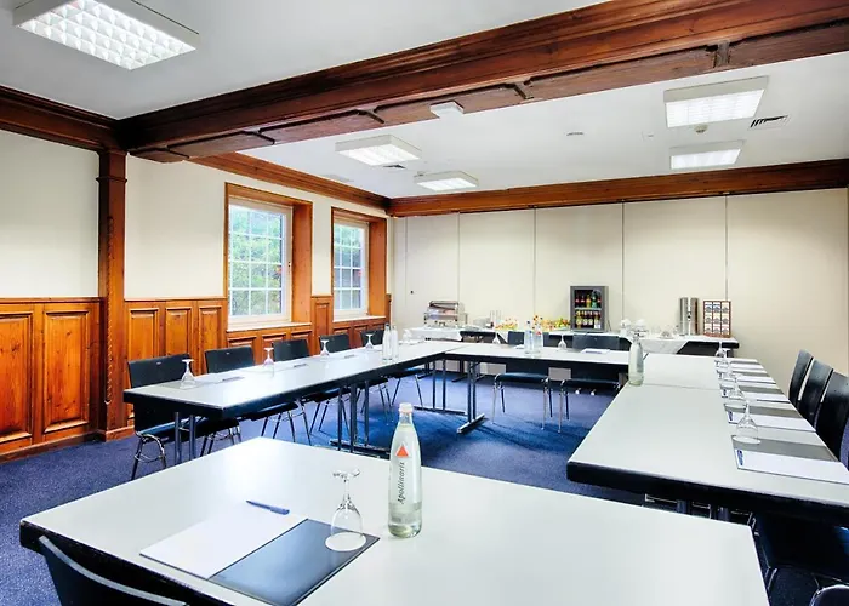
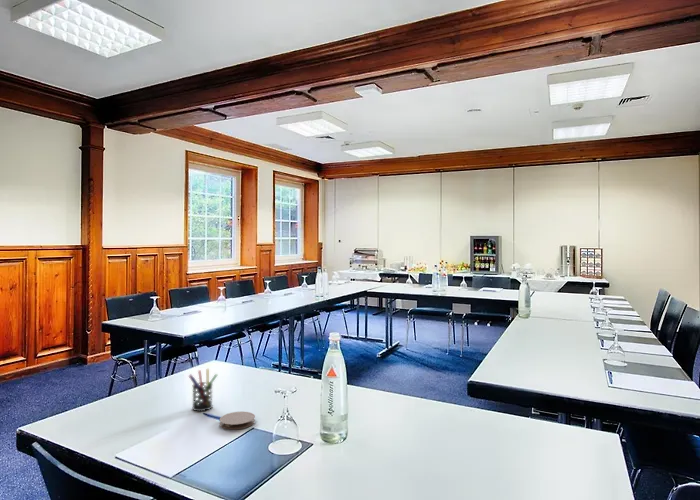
+ coaster (237, 420)
+ pen holder (204, 387)
